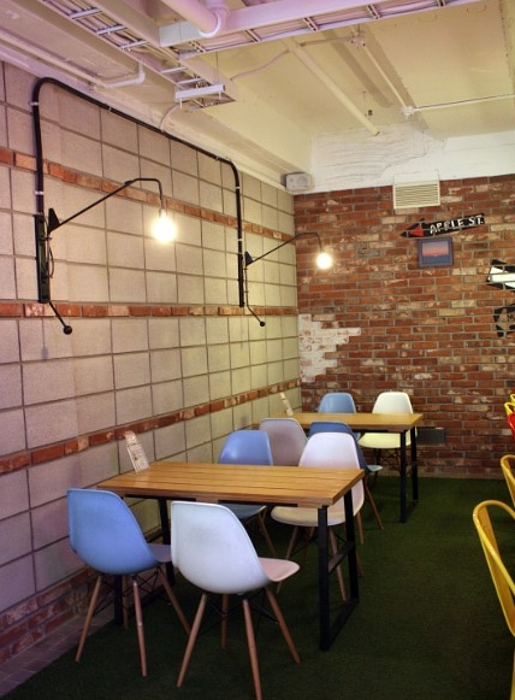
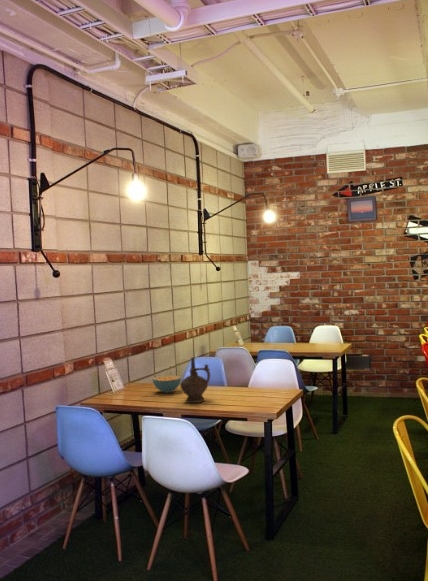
+ ceremonial vessel (195, 379)
+ cereal bowl (167, 384)
